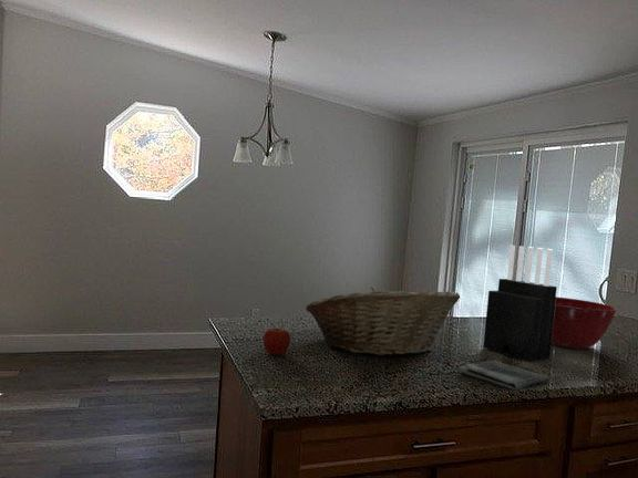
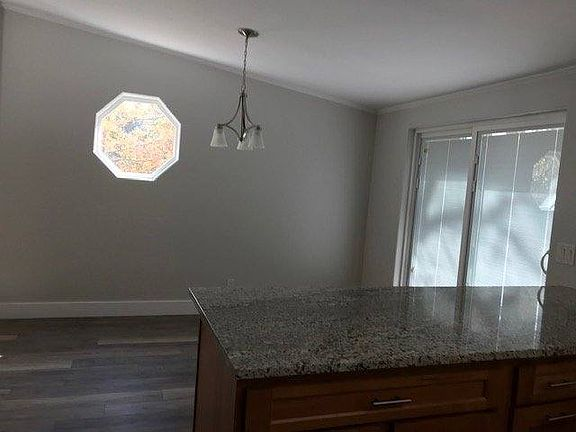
- dish towel (503, 372)
- mixing bowl (569, 323)
- fruit basket (383, 314)
- apple (276, 340)
- knife block (518, 300)
